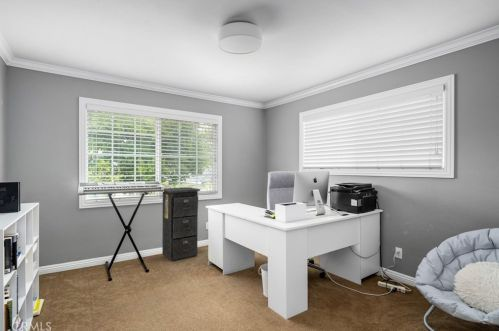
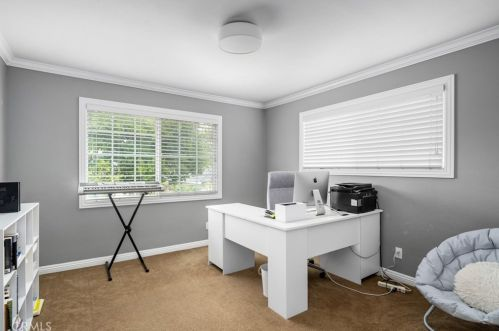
- filing cabinet (180, 222)
